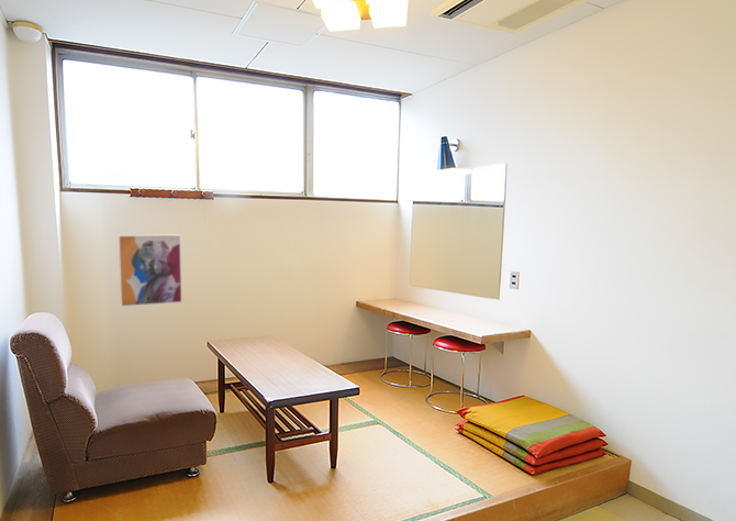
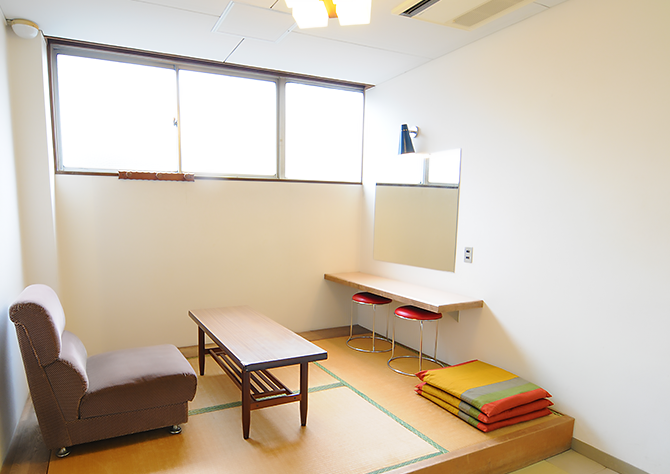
- wall art (150, 269)
